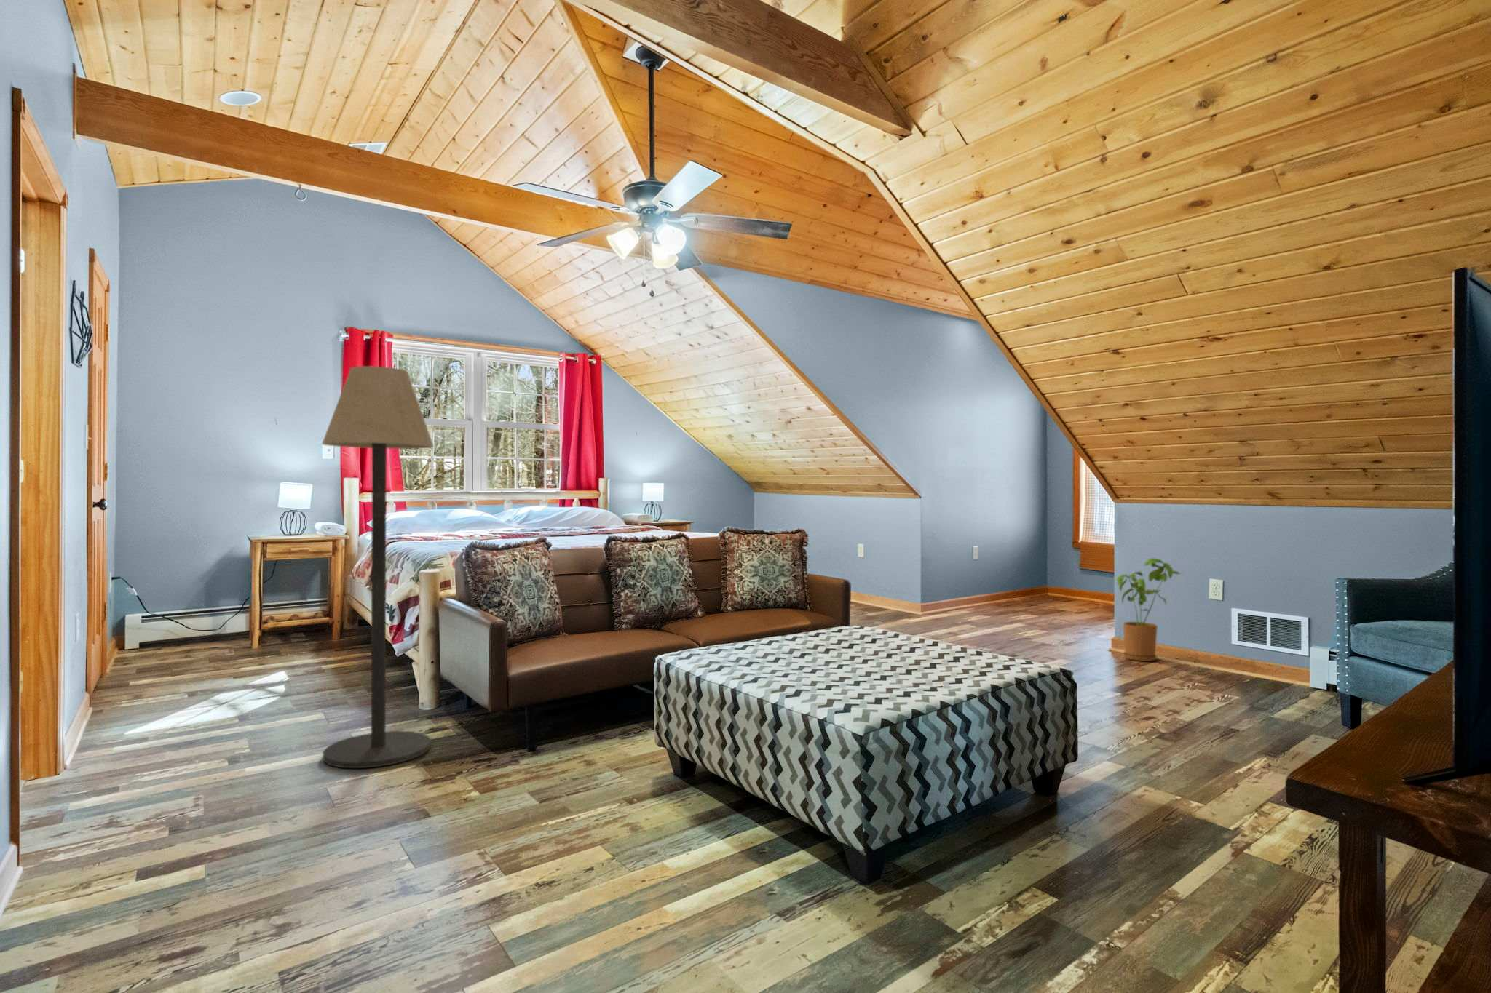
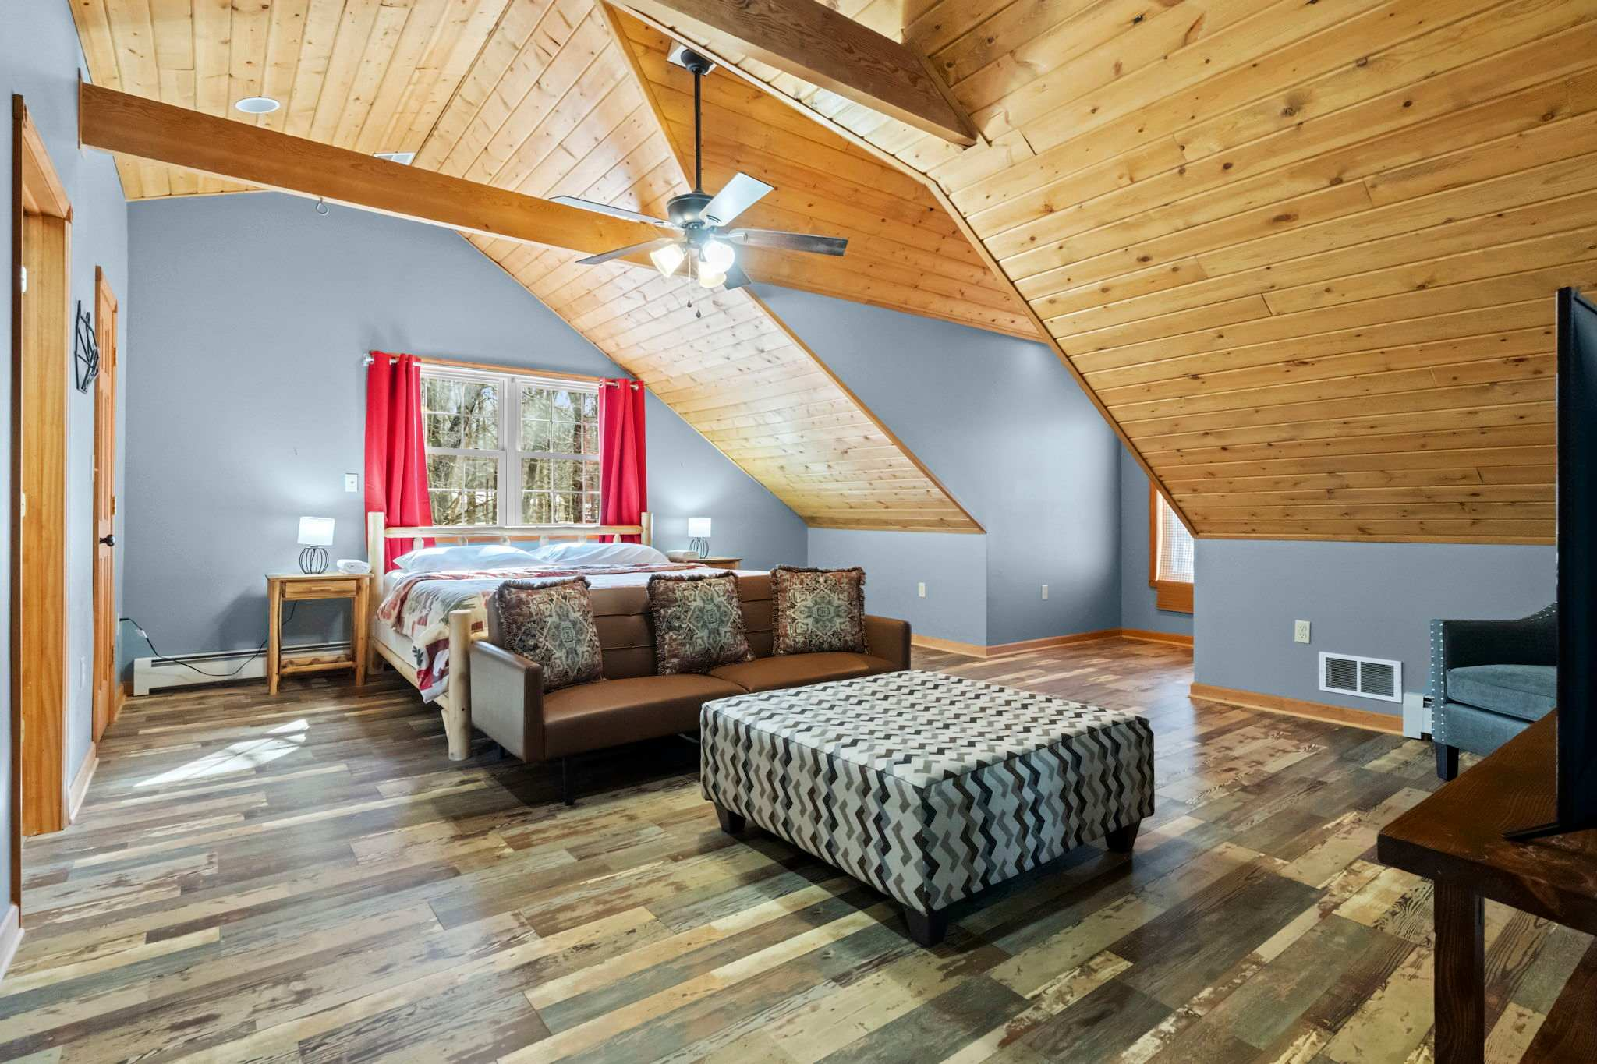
- house plant (1141, 608)
- floor lamp (379, 561)
